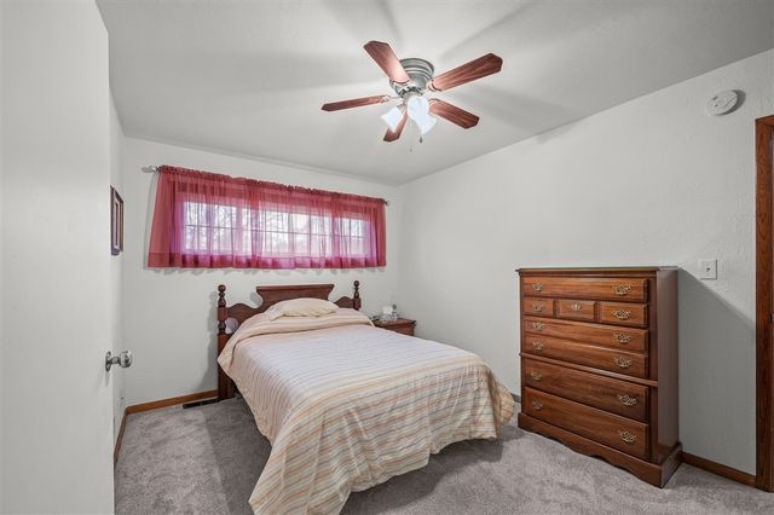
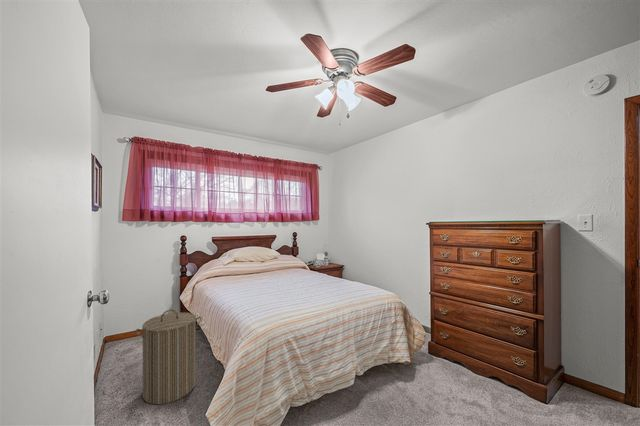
+ laundry hamper (170, 349)
